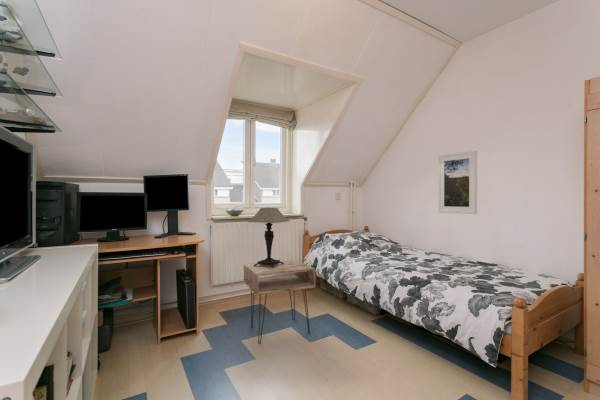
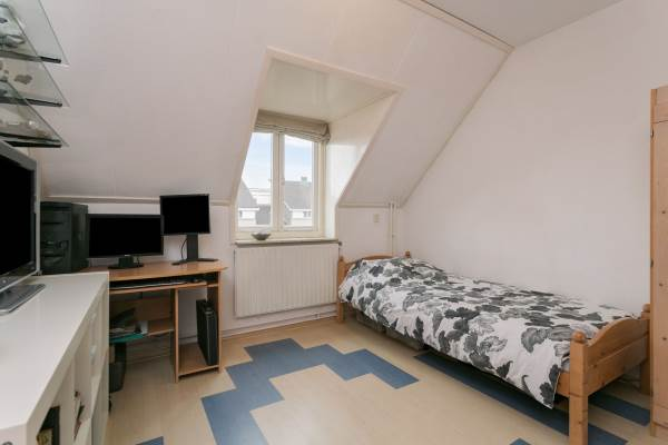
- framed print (456, 183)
- table lamp (269, 236)
- nightstand (278, 291)
